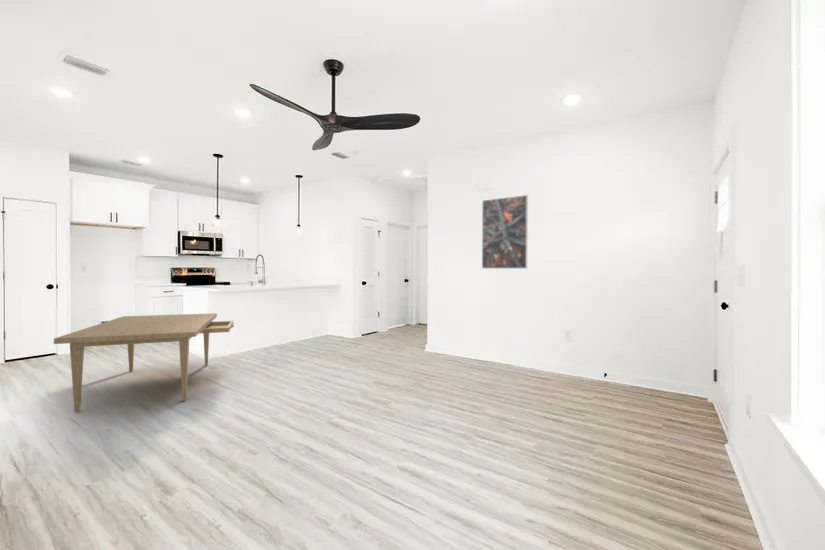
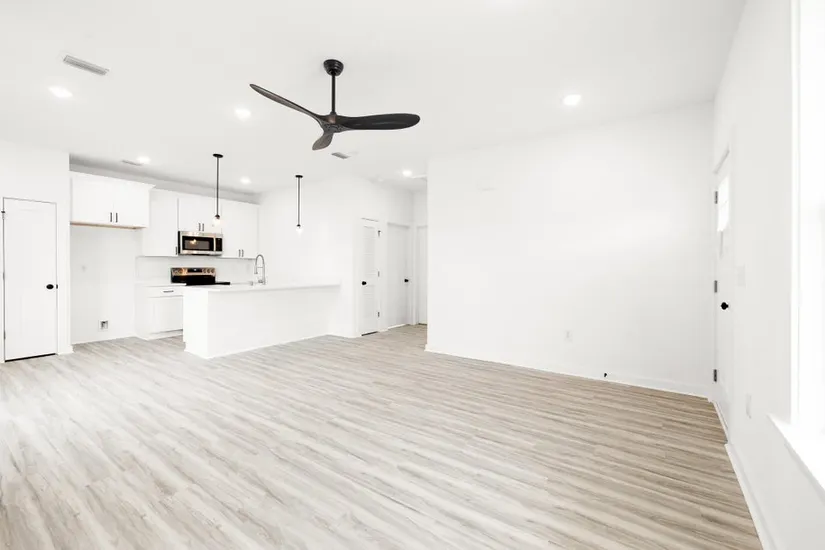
- dining table (154, 342)
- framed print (504, 233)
